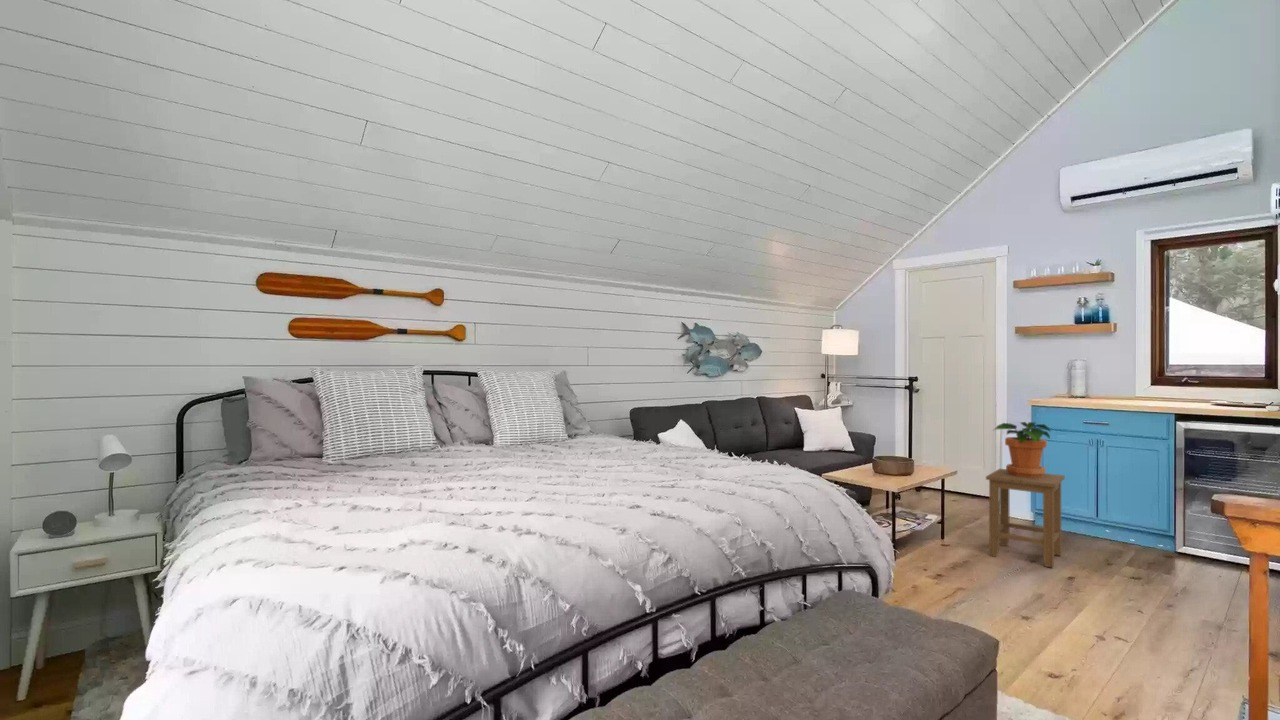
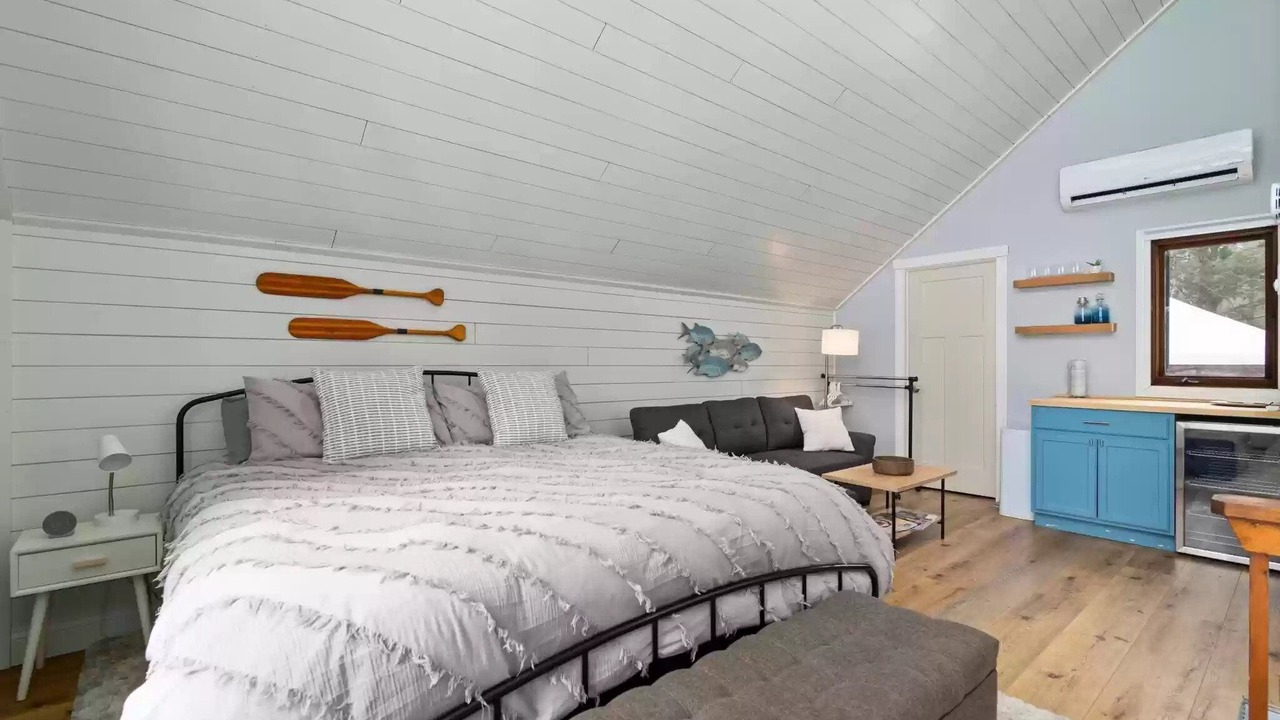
- stool (1025, 525)
- potted plant (1023, 448)
